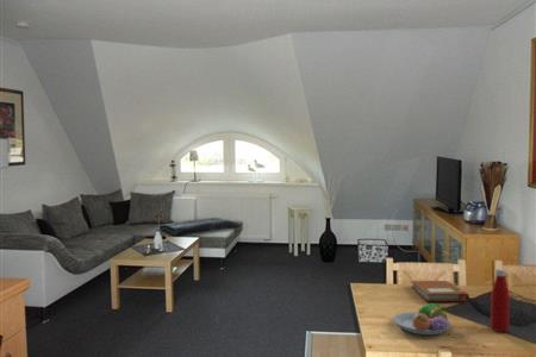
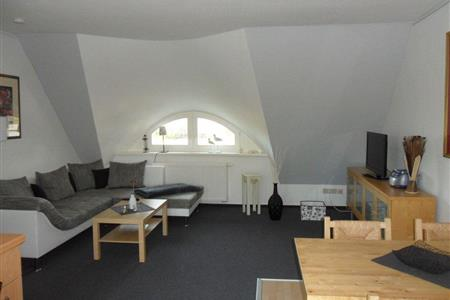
- bottle (499, 299)
- fruit bowl (423, 315)
- notebook (438, 290)
